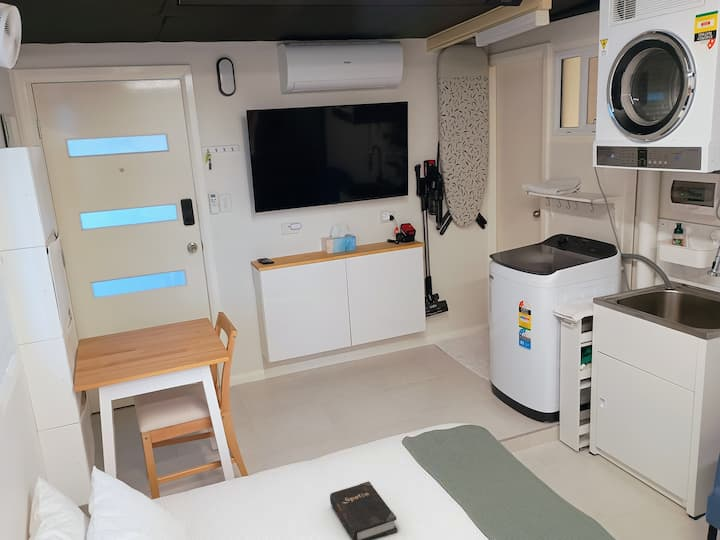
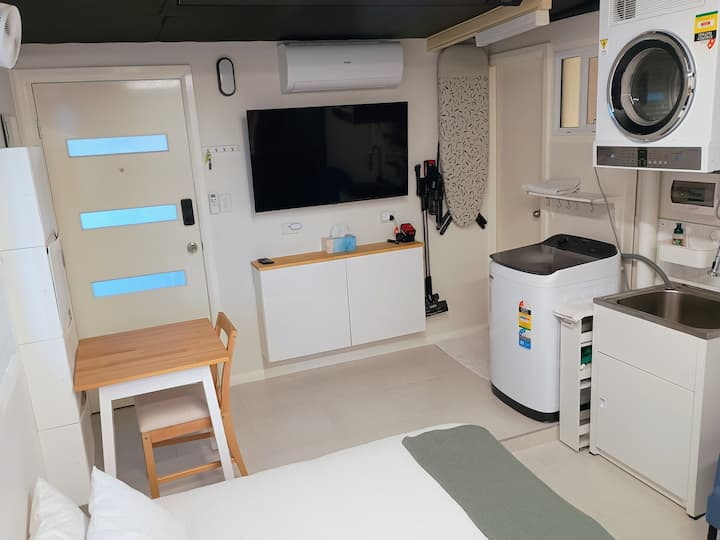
- hardback book (362, 511)
